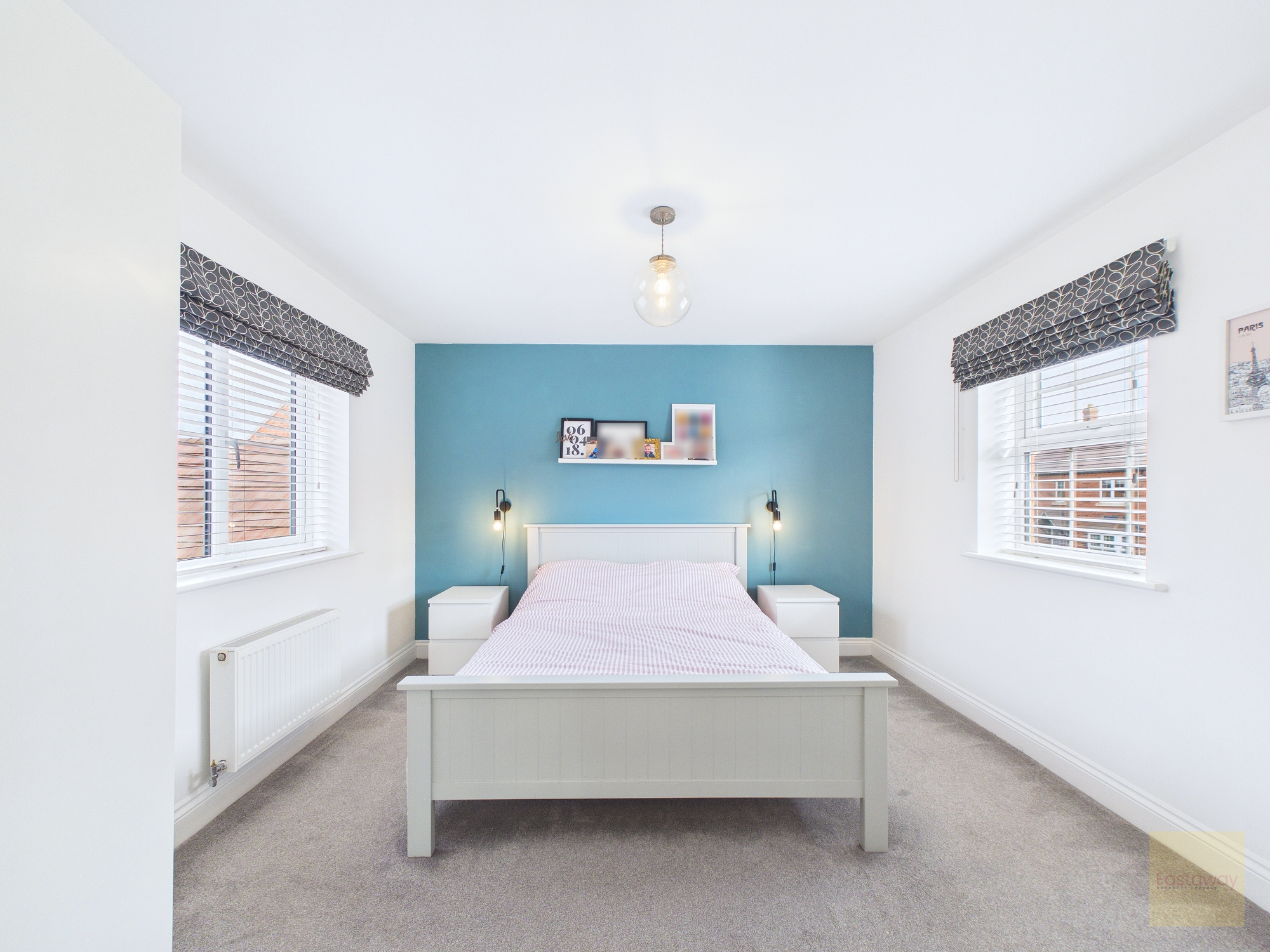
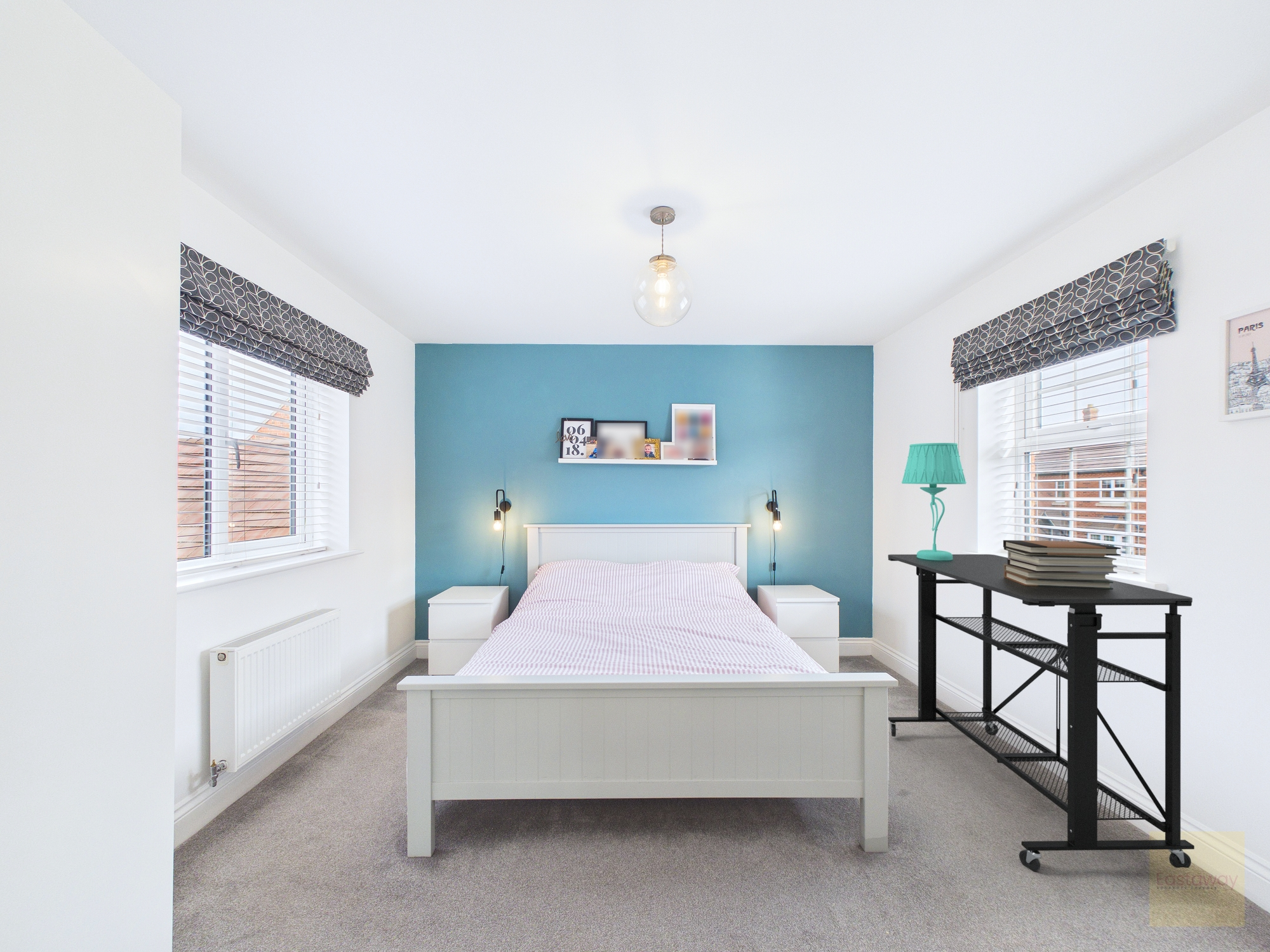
+ table lamp (933, 500)
+ book stack (1058, 562)
+ desk (1015, 691)
